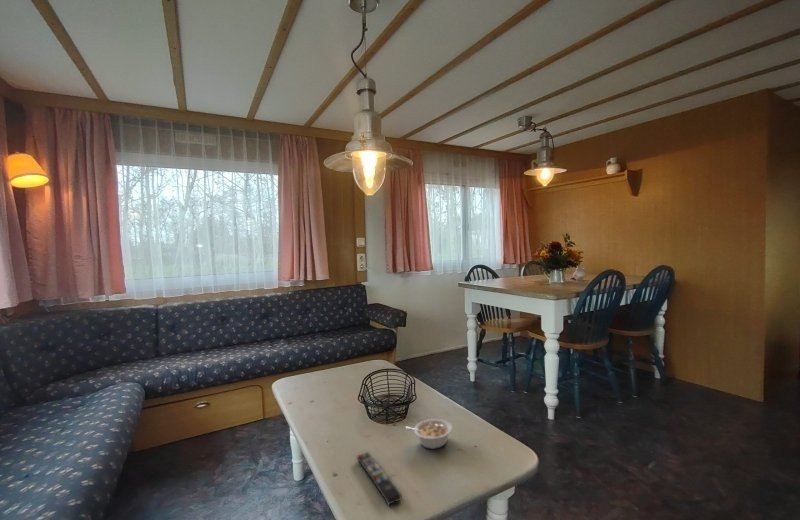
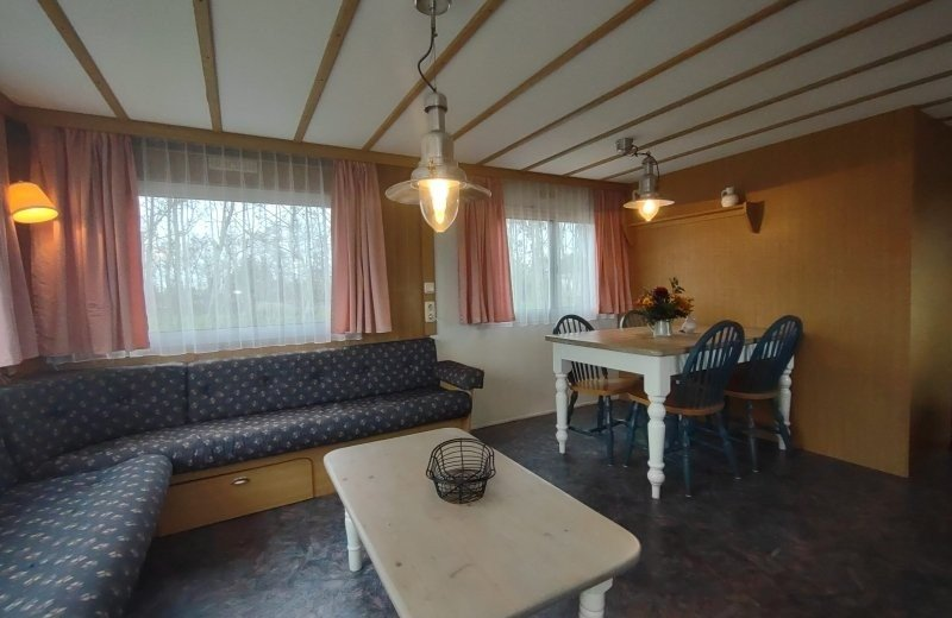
- remote control (377, 475)
- legume (432, 434)
